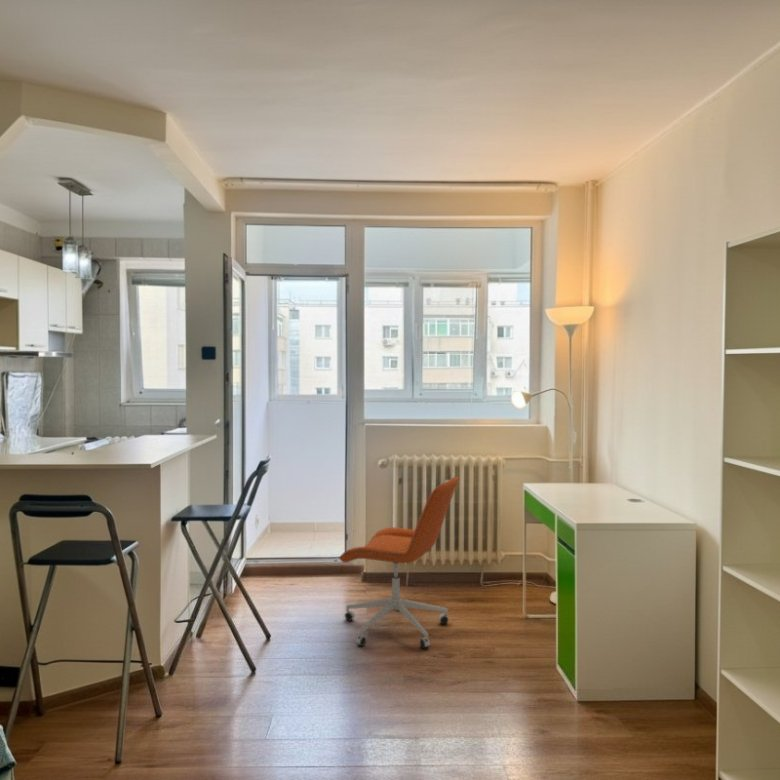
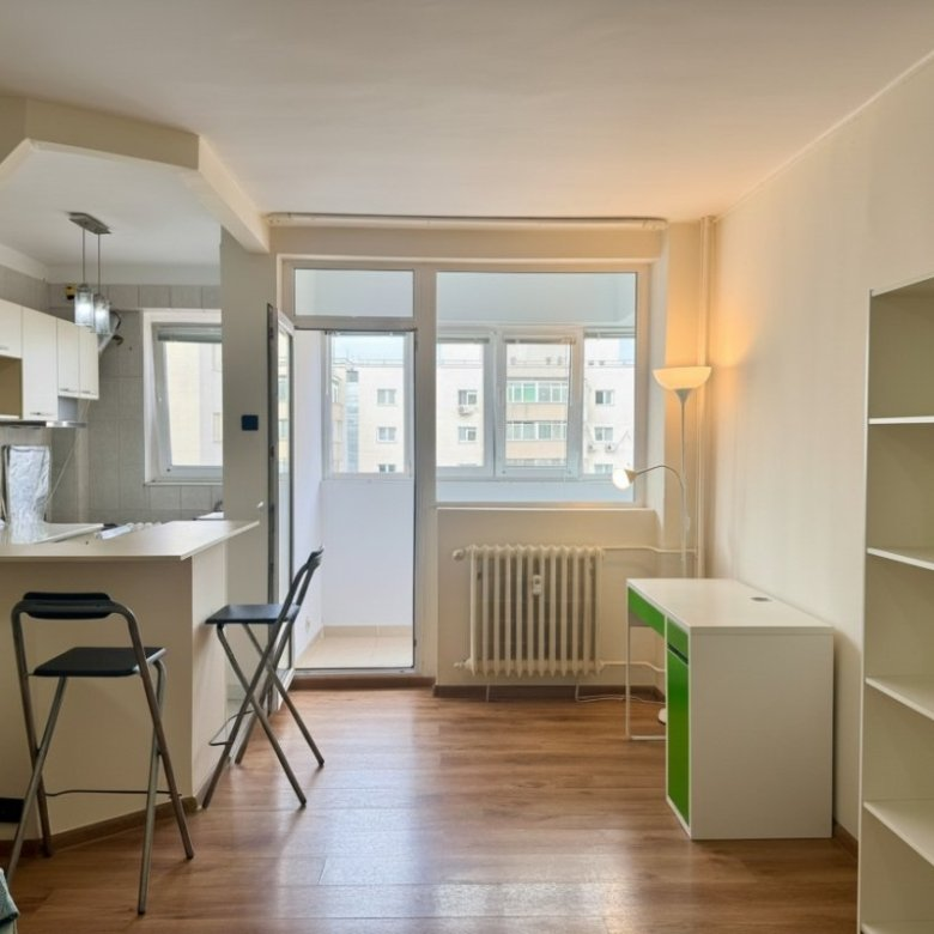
- office chair (397, 552)
